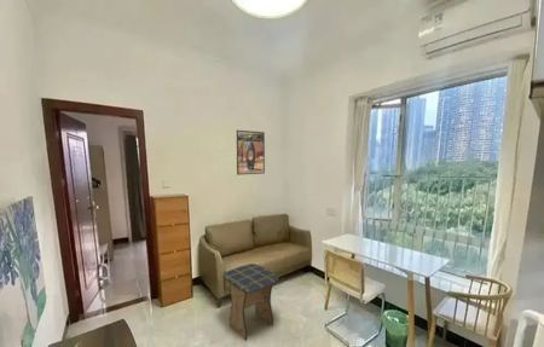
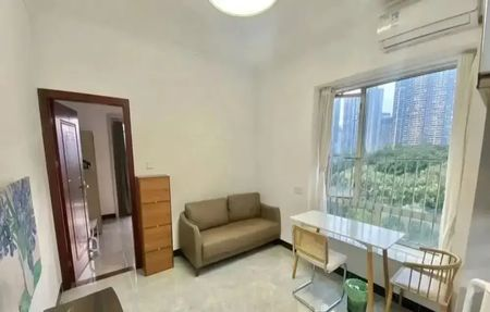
- stool (250, 300)
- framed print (250, 152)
